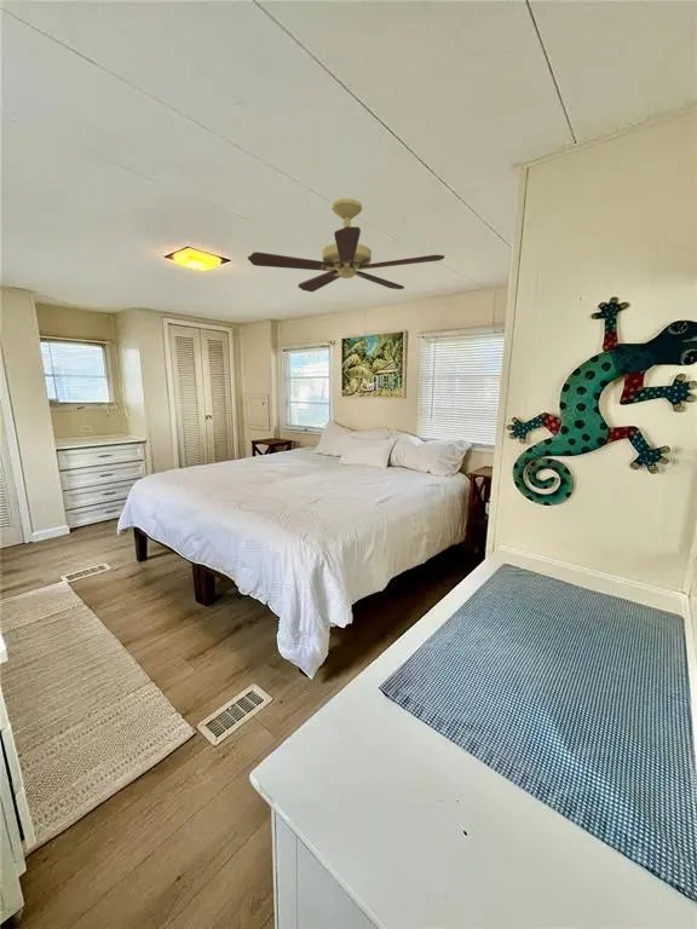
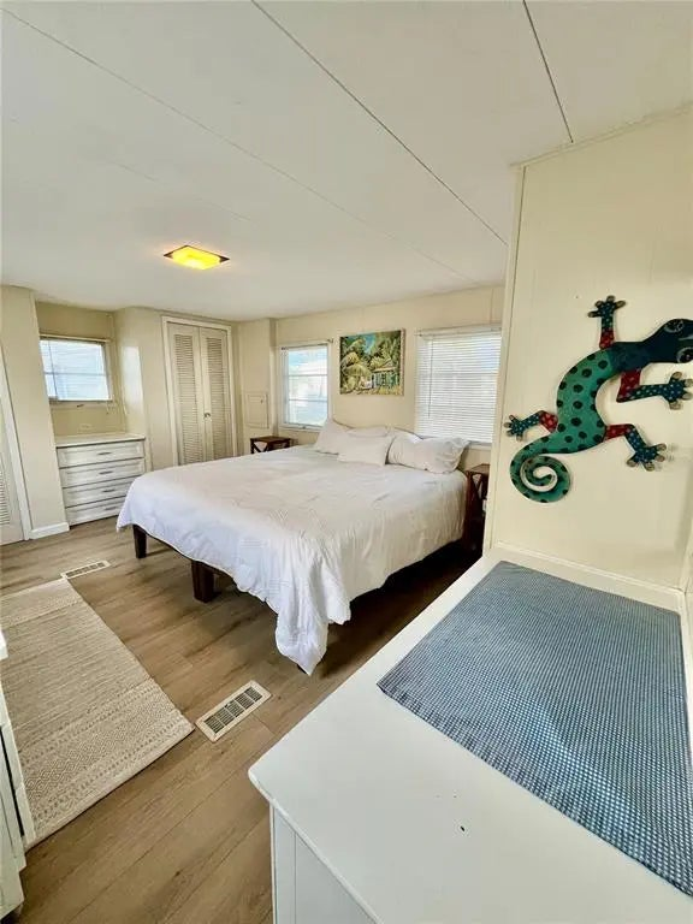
- ceiling fan (345, 238)
